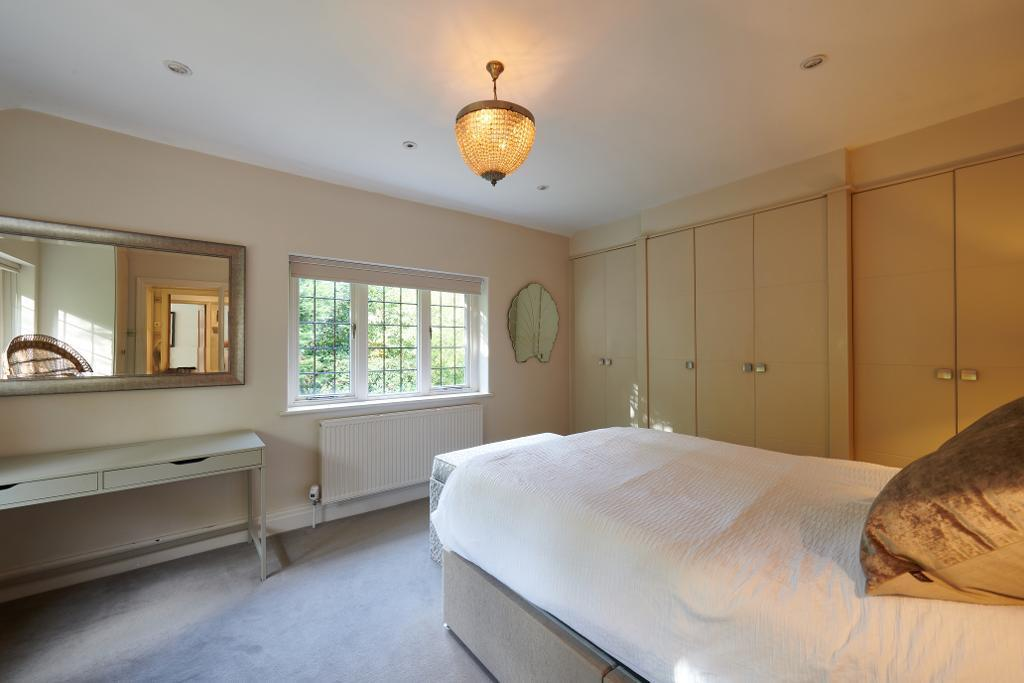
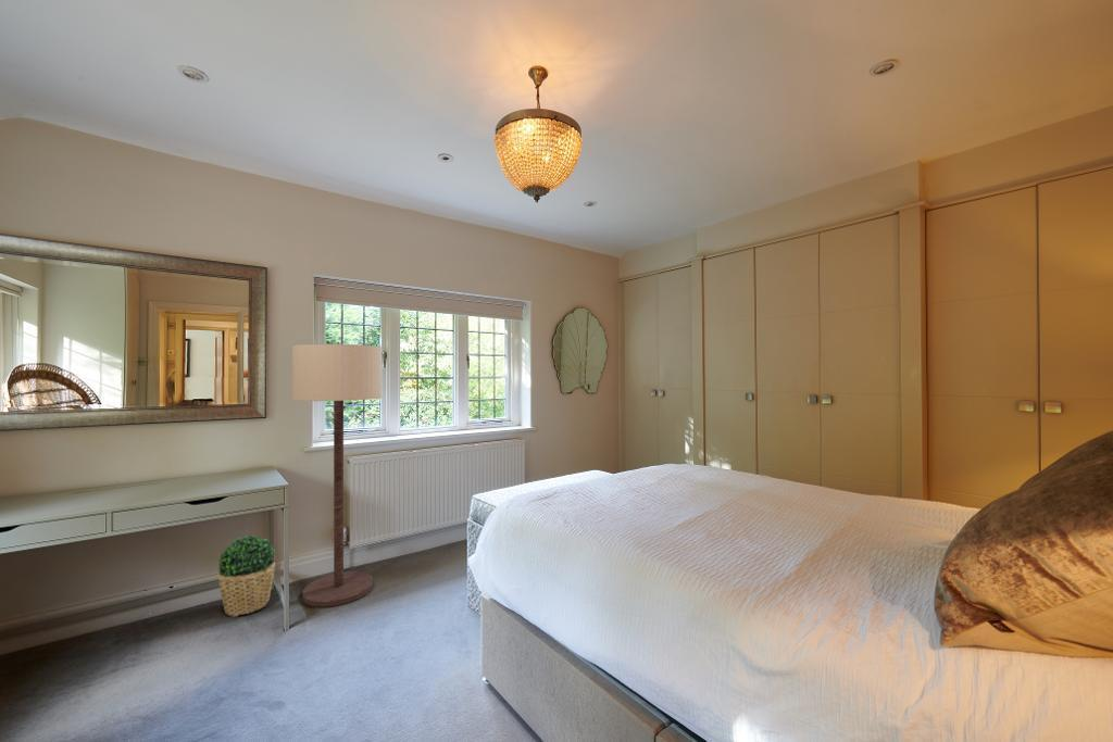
+ floor lamp (338, 468)
+ potted plant (247, 571)
